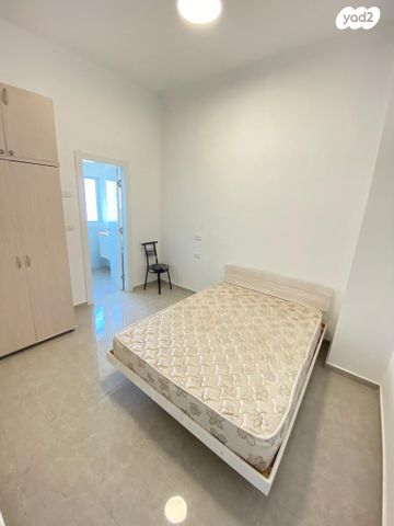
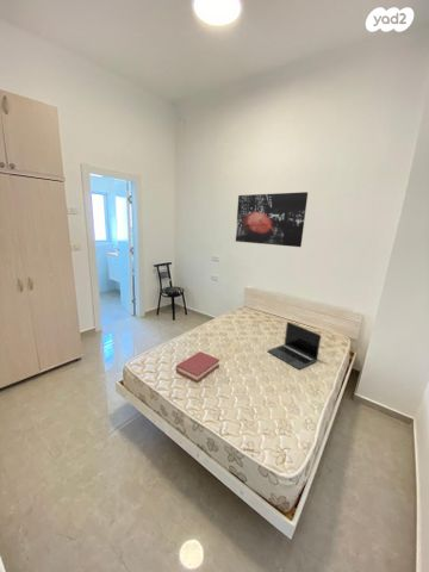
+ hardback book (198, 365)
+ laptop (292, 343)
+ wall art (267, 219)
